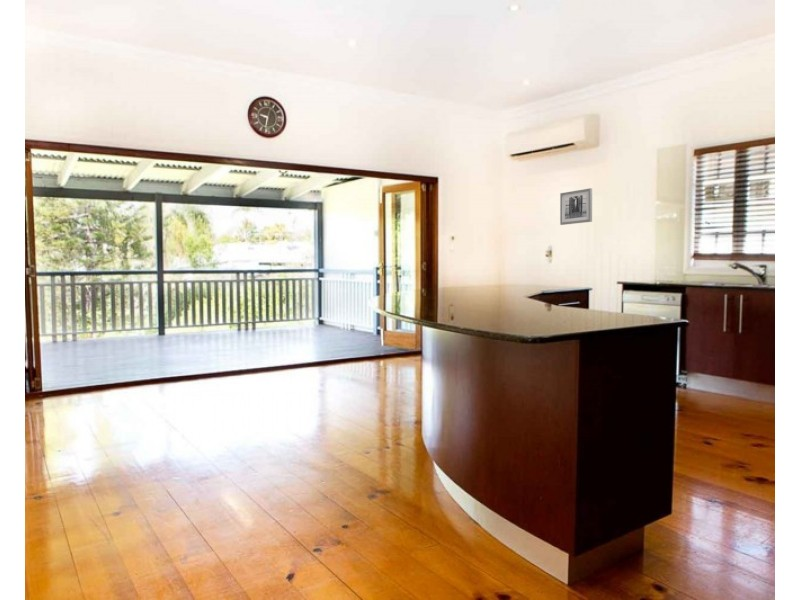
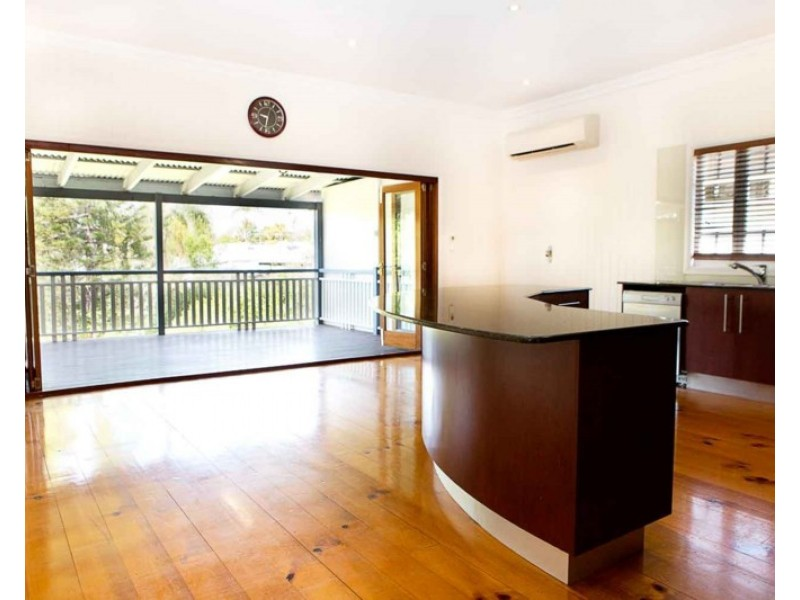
- wall art (575, 207)
